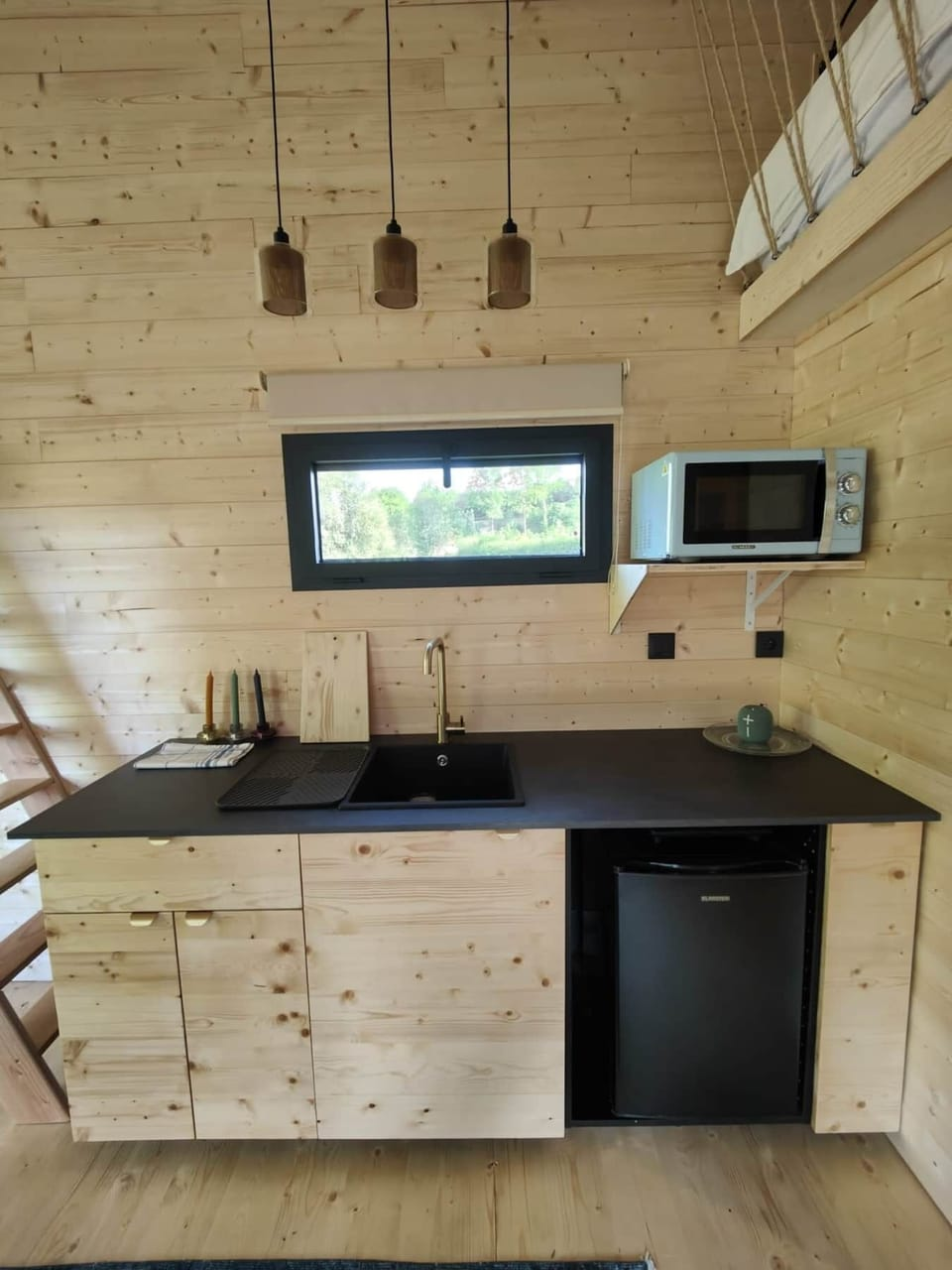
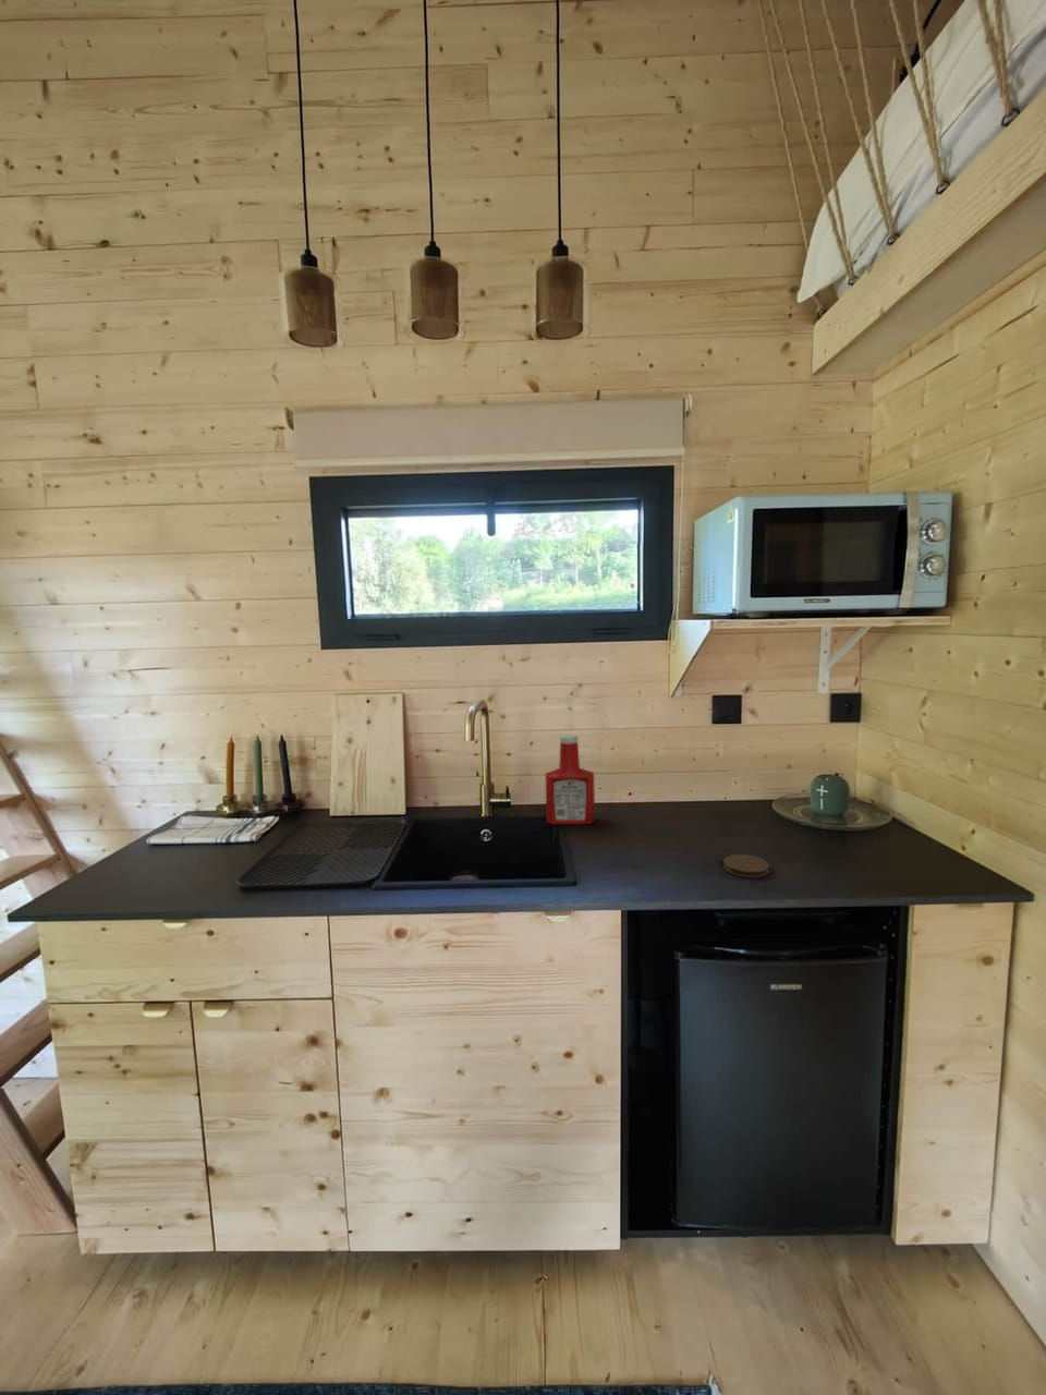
+ coaster (745, 866)
+ soap bottle (569, 778)
